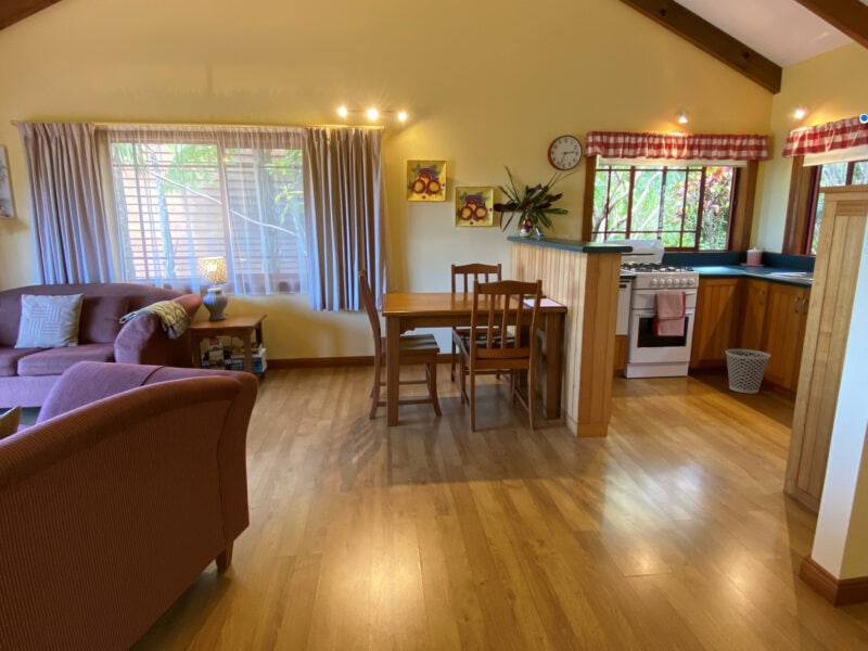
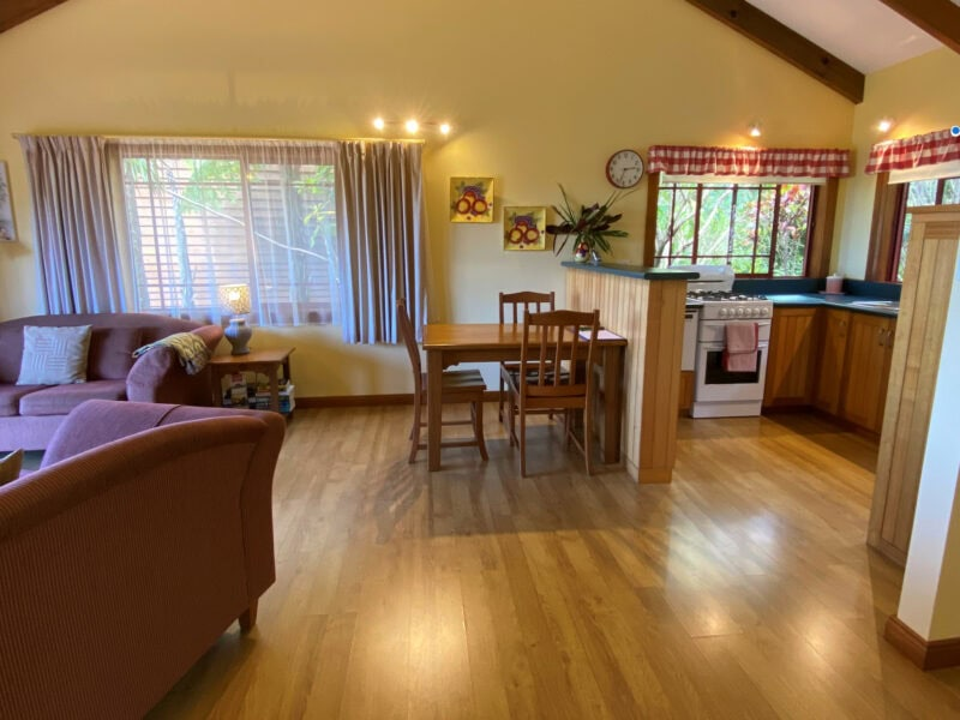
- wastebasket (745, 371)
